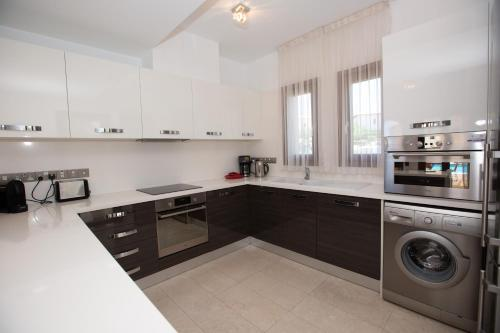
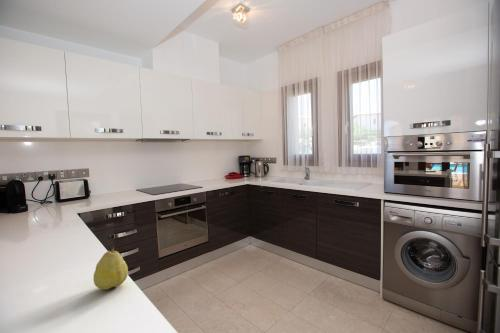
+ fruit (110, 268)
